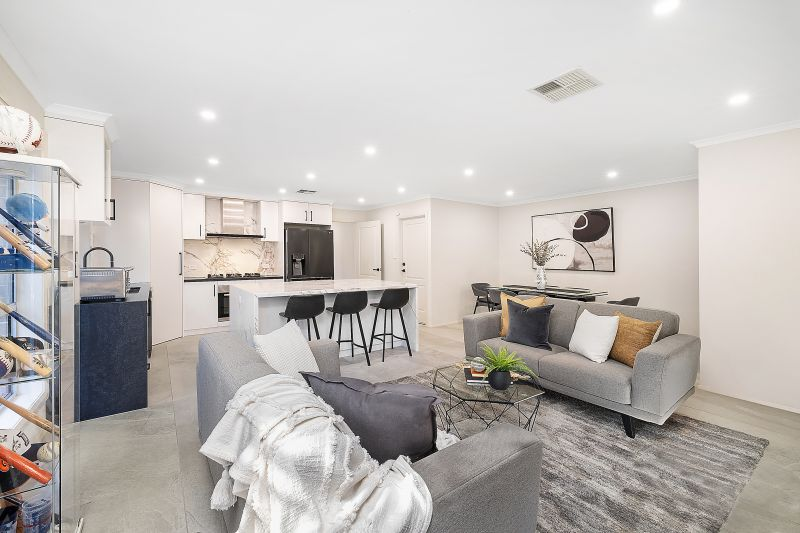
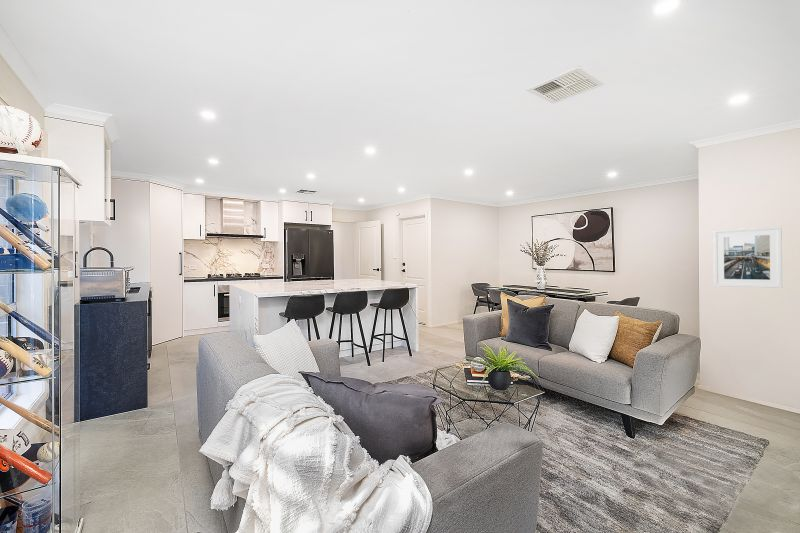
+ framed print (746, 257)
